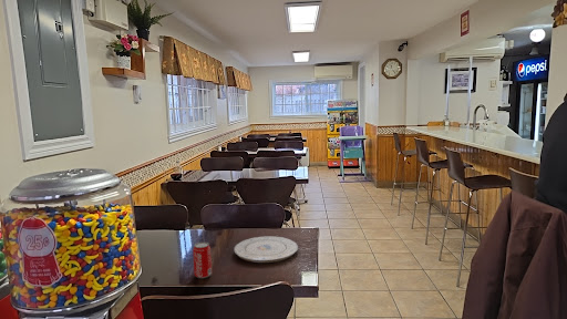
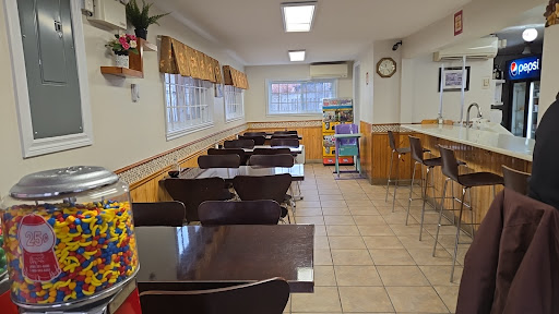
- beverage can (202, 259)
- plate (266, 248)
